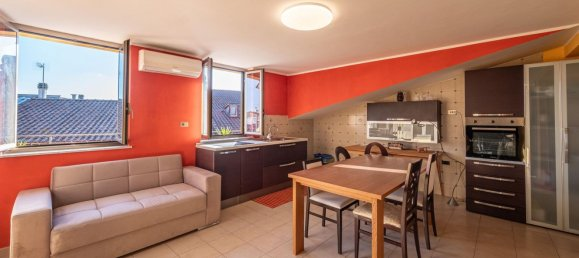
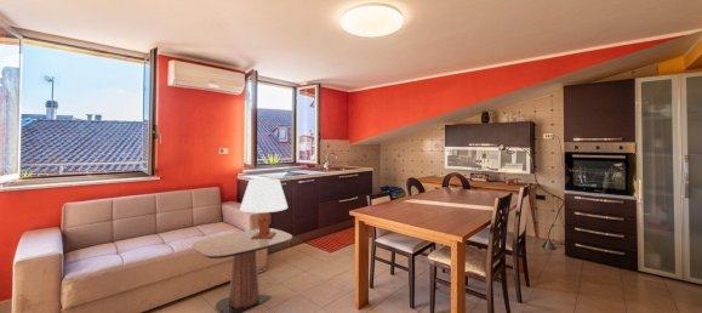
+ table lamp (264, 207)
+ side table (244, 269)
